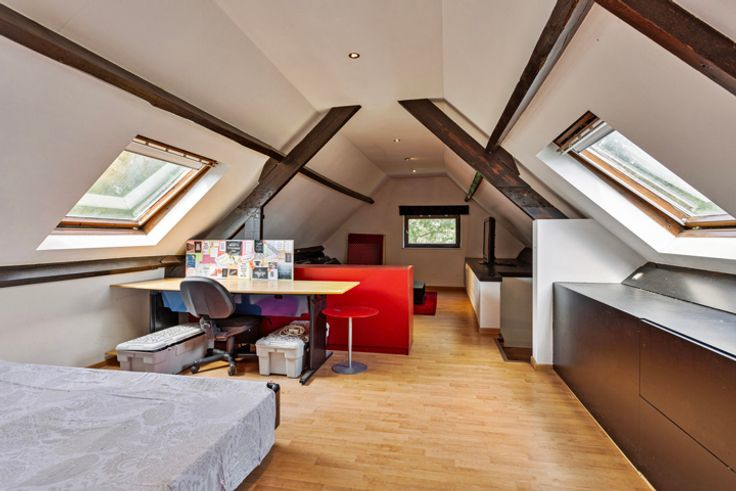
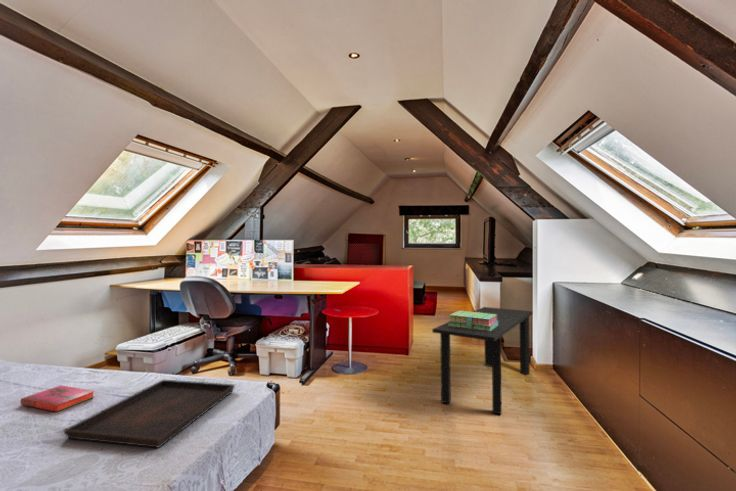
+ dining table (488, 351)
+ hardback book (58, 397)
+ stack of books (473, 319)
+ serving tray (161, 408)
